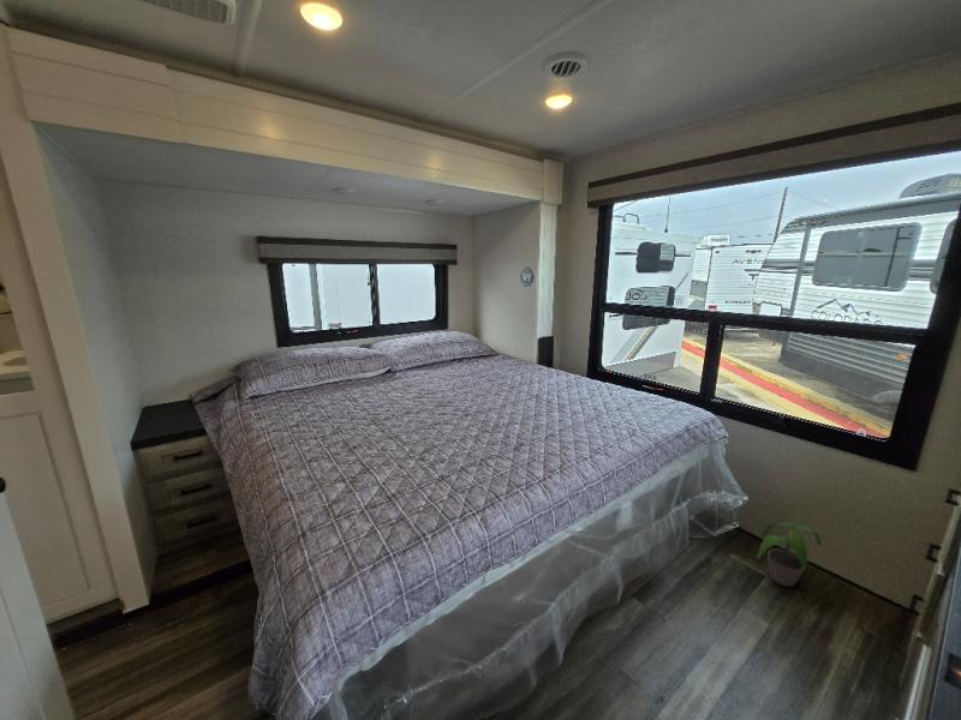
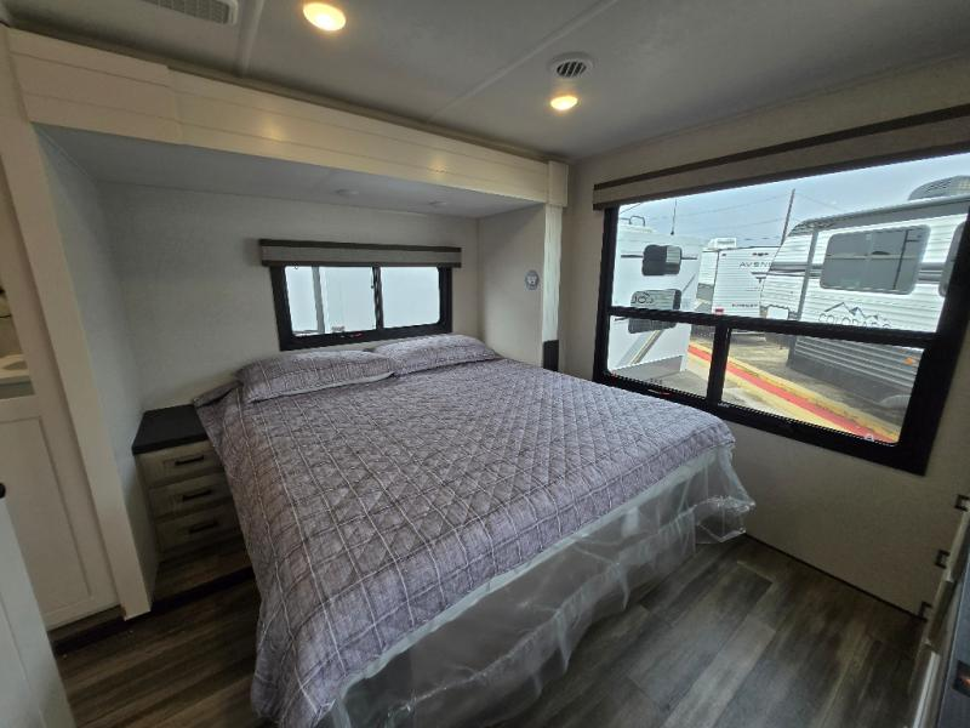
- potted plant (787, 552)
